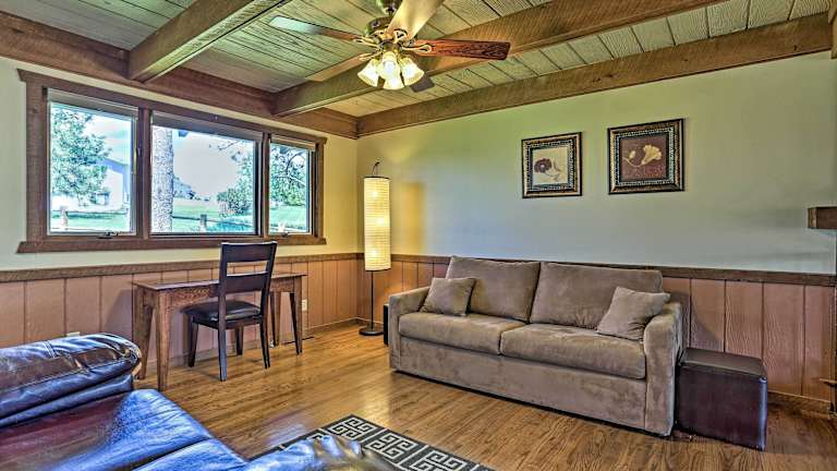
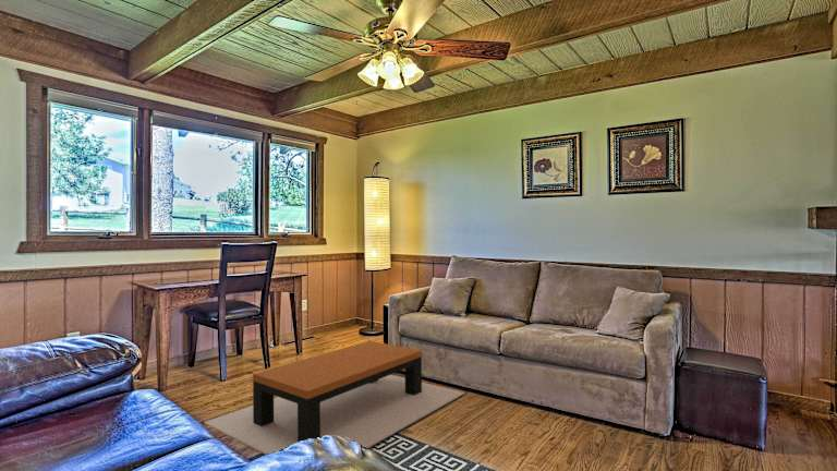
+ coffee table (344, 384)
